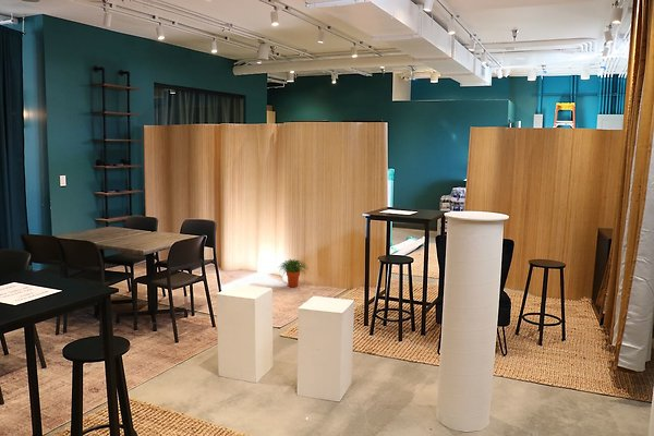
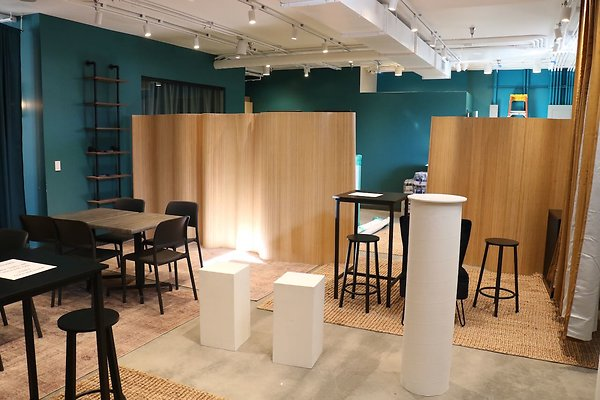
- potted plant (292, 272)
